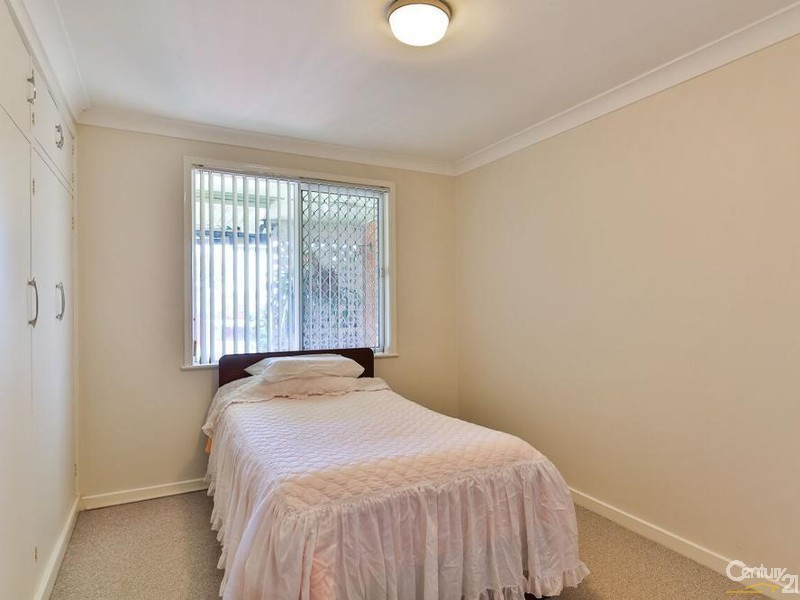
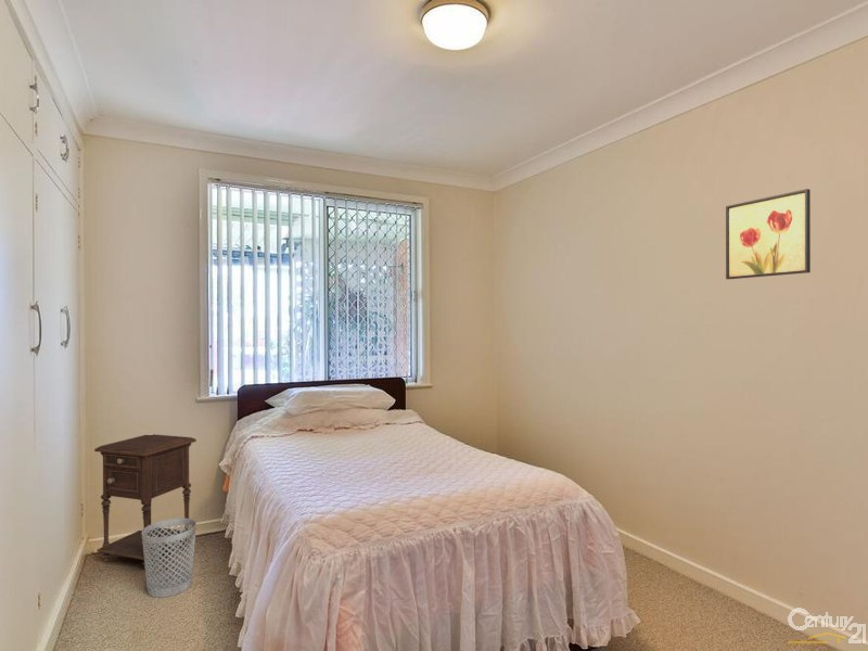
+ wastebasket (169, 557)
+ nightstand (148, 498)
+ wall art (766, 237)
